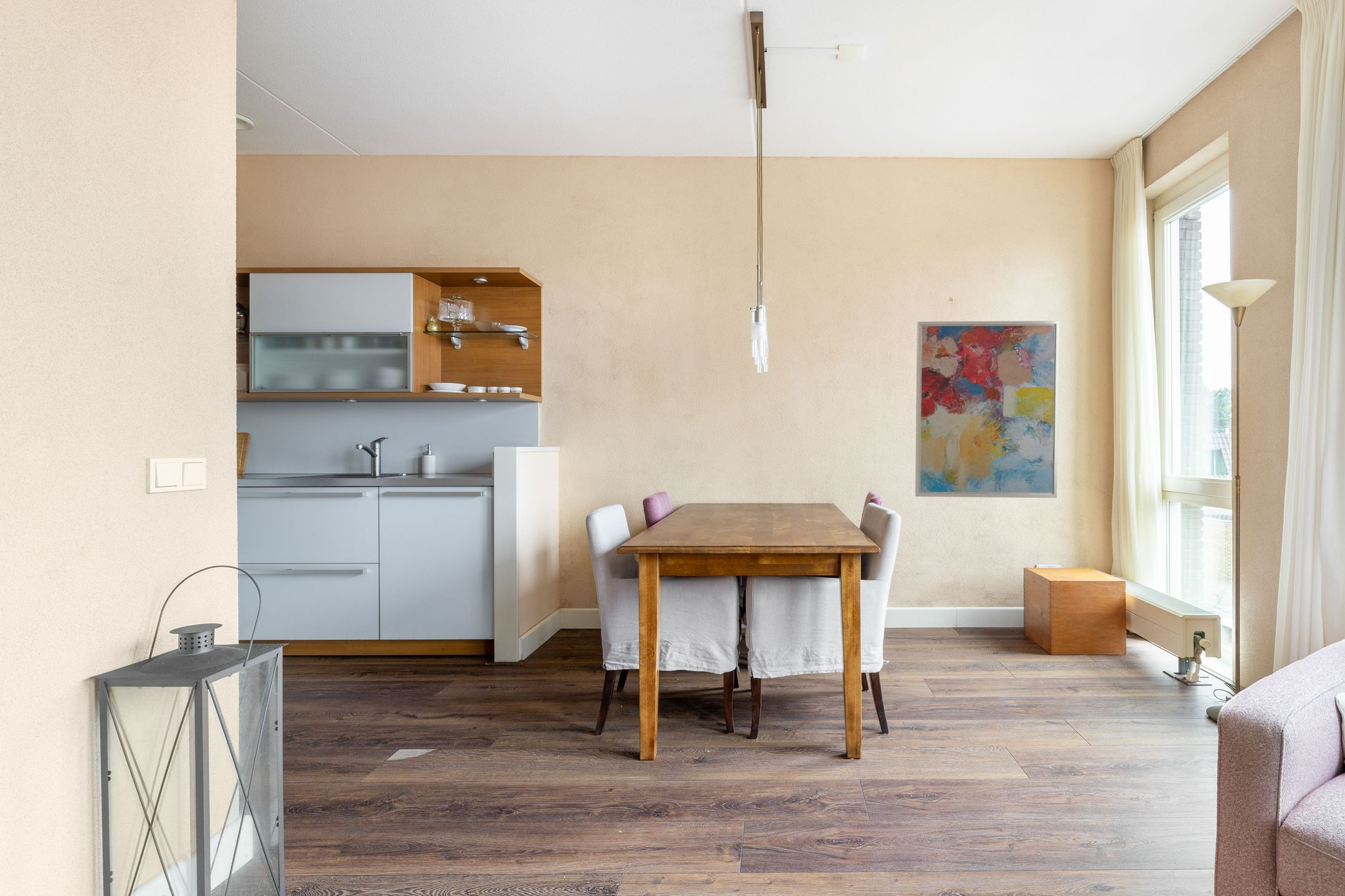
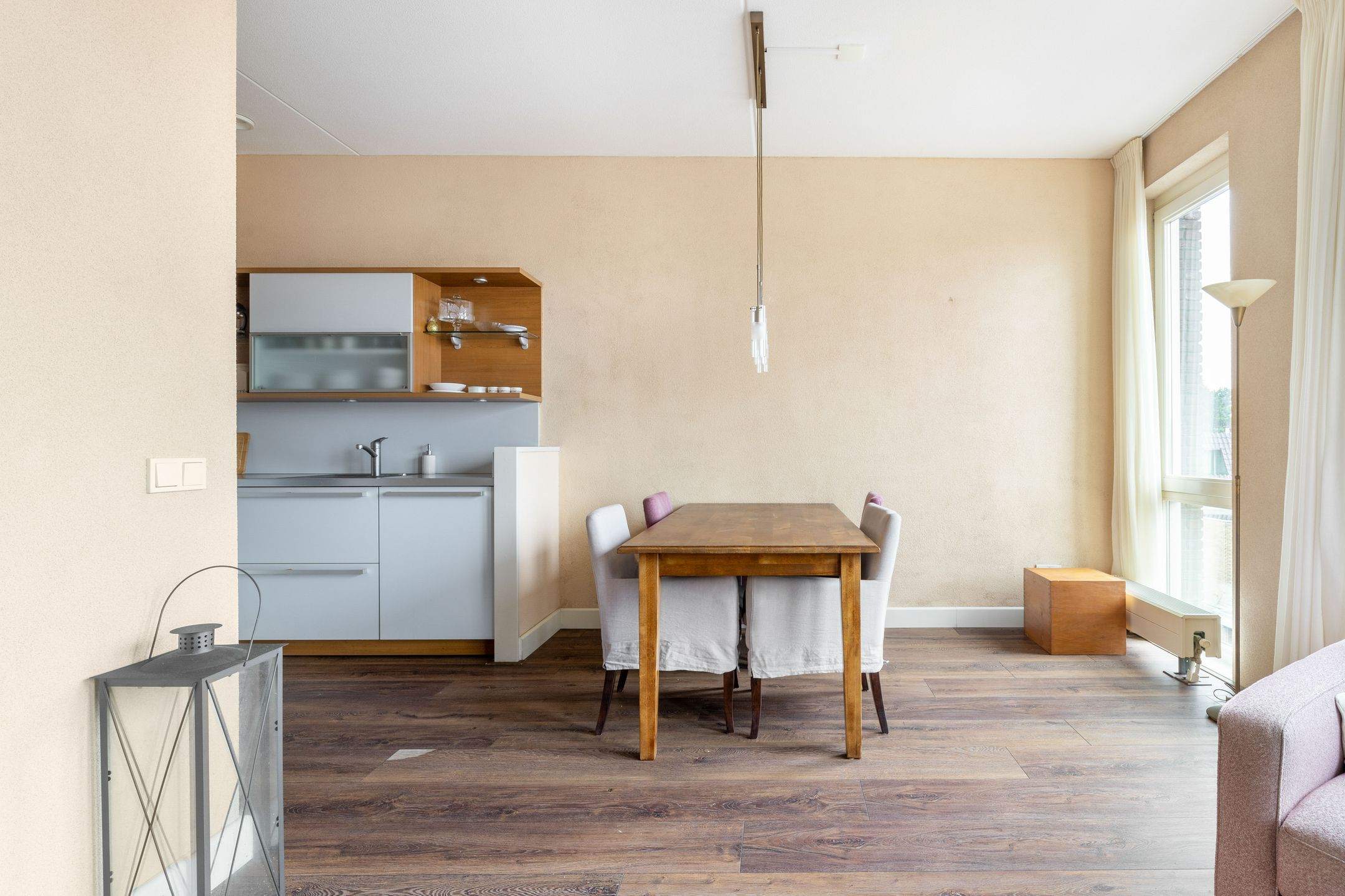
- wall art (986, 409)
